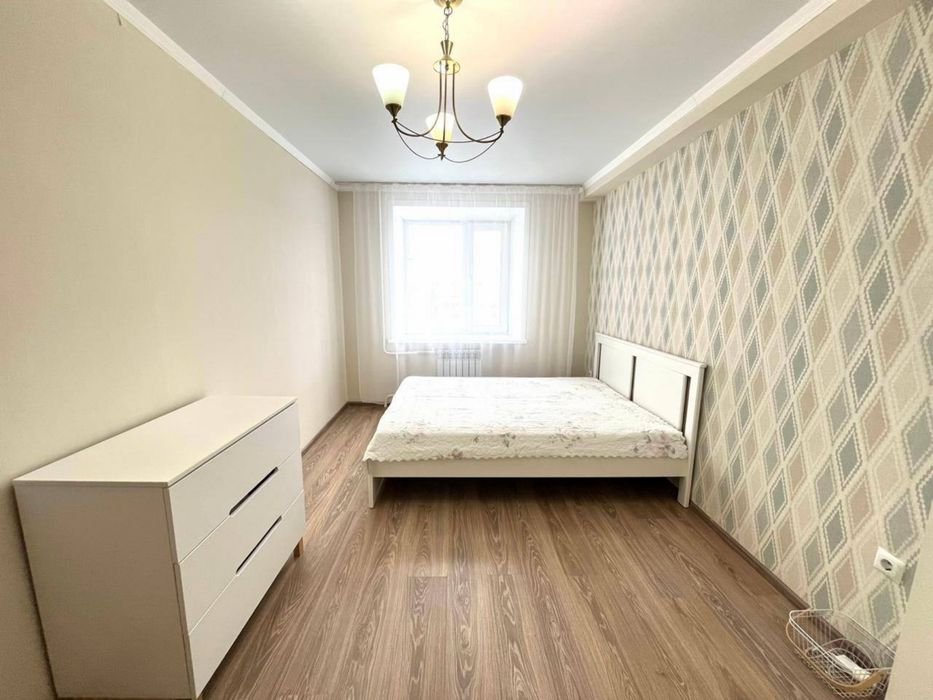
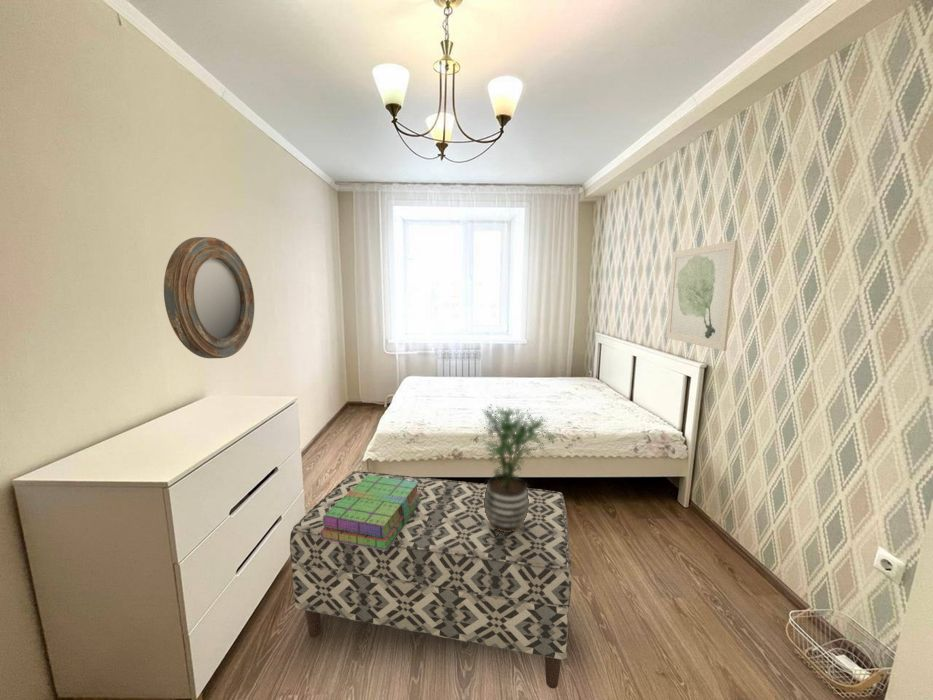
+ potted plant (508, 464)
+ stack of books (374, 507)
+ home mirror (216, 299)
+ bench (438, 562)
+ wall art (696, 296)
